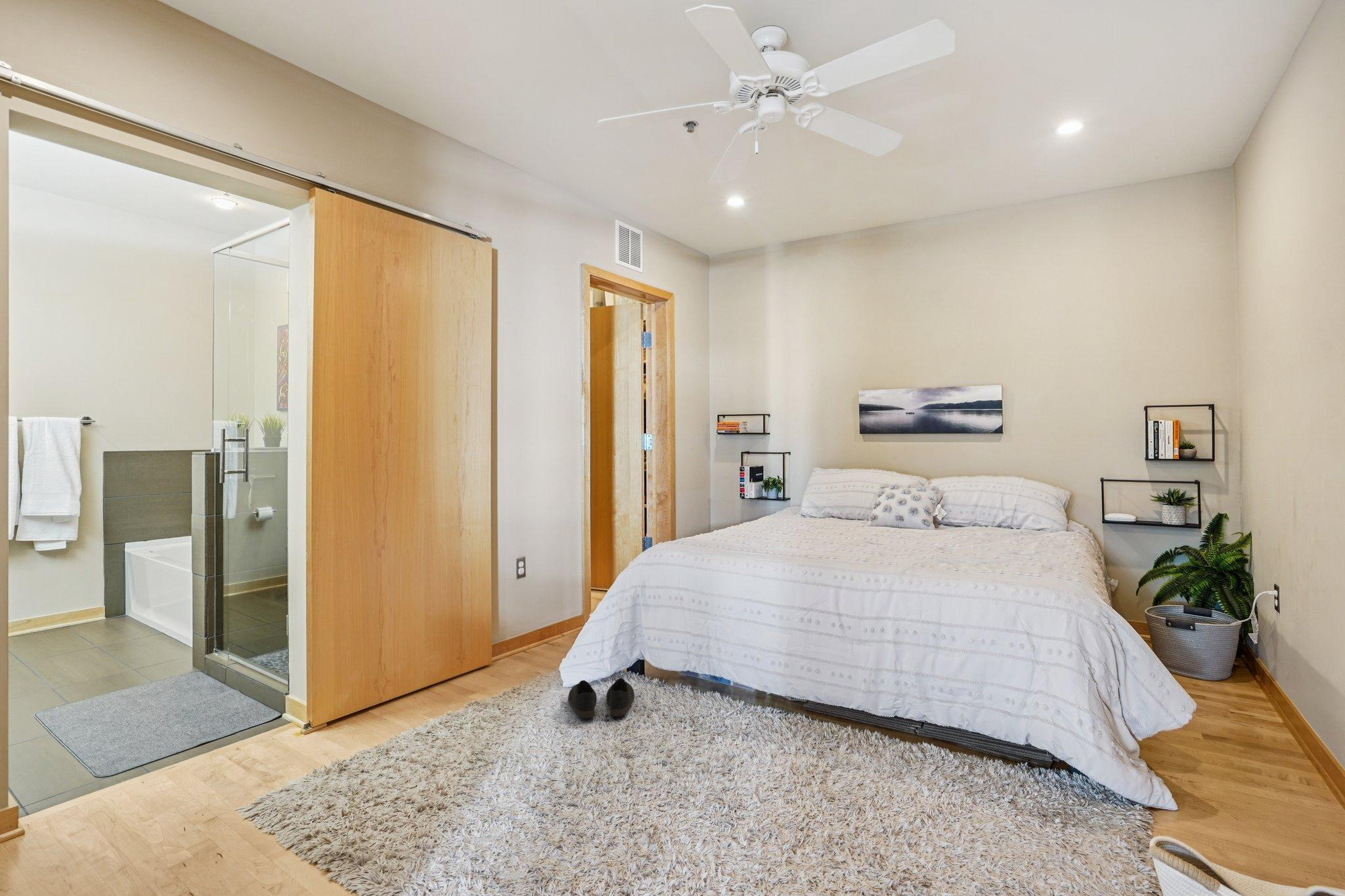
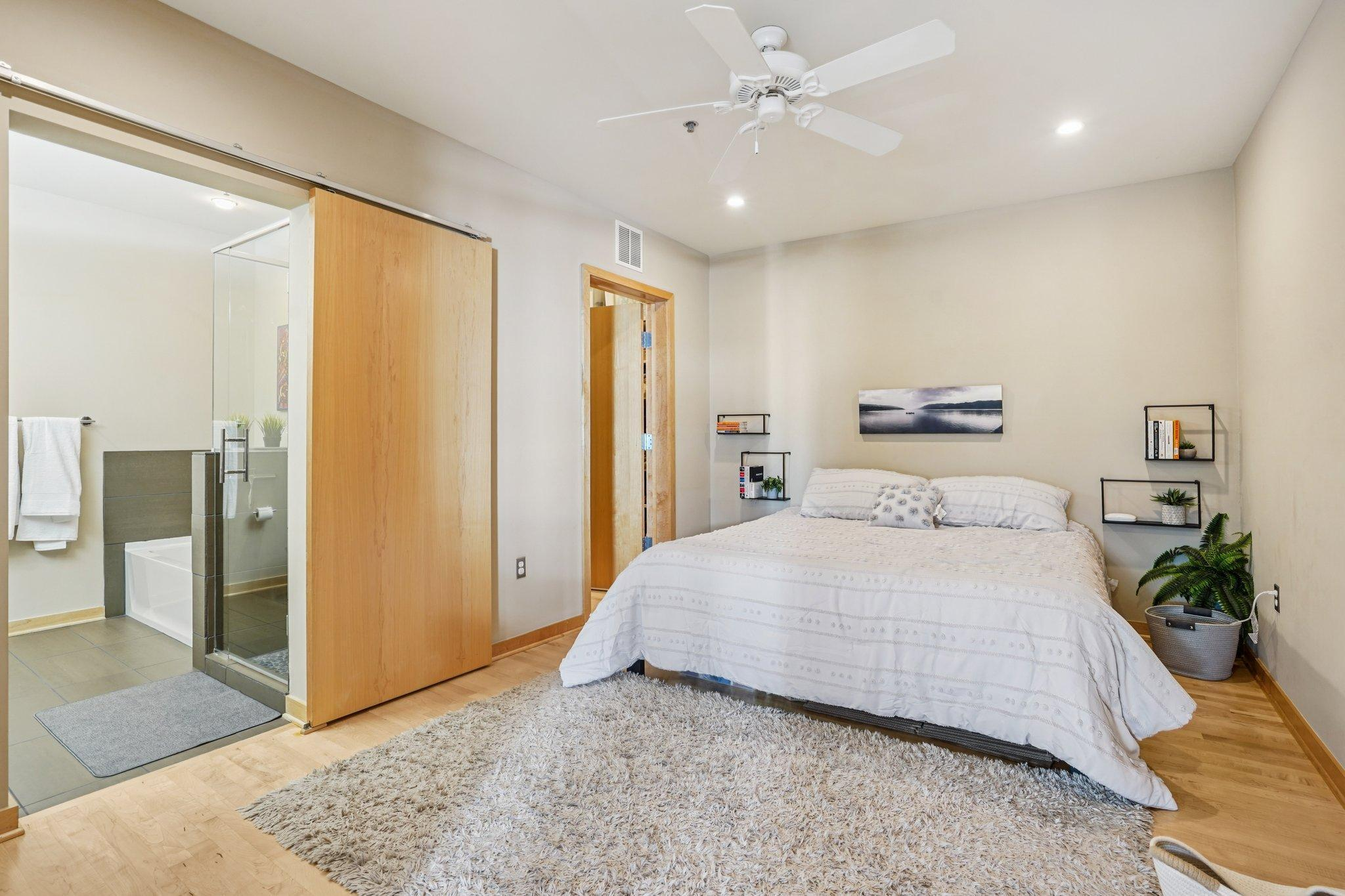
- shoe (607, 693)
